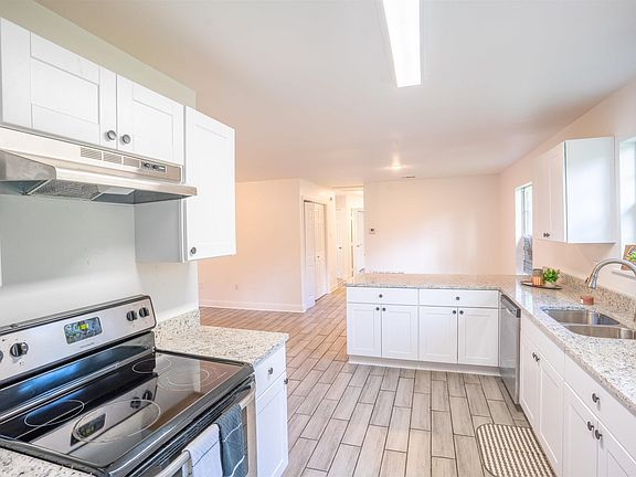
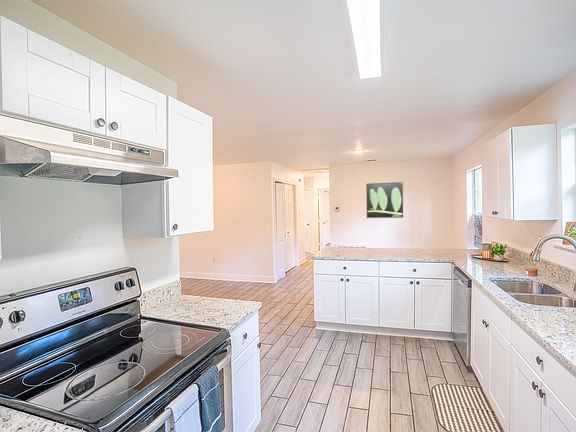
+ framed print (384, 200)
